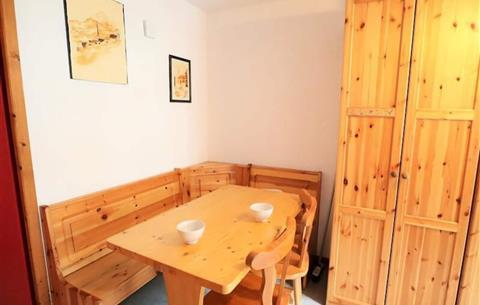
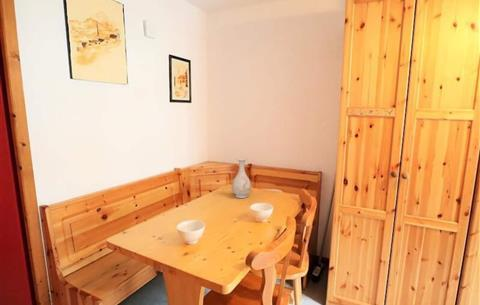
+ vase (241, 177)
